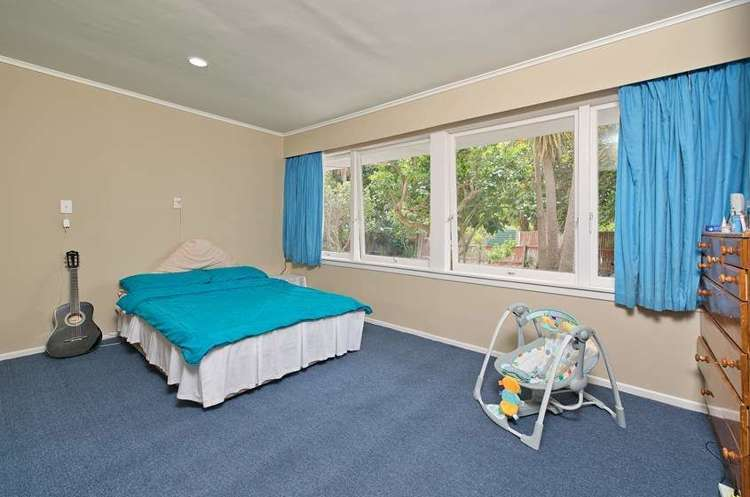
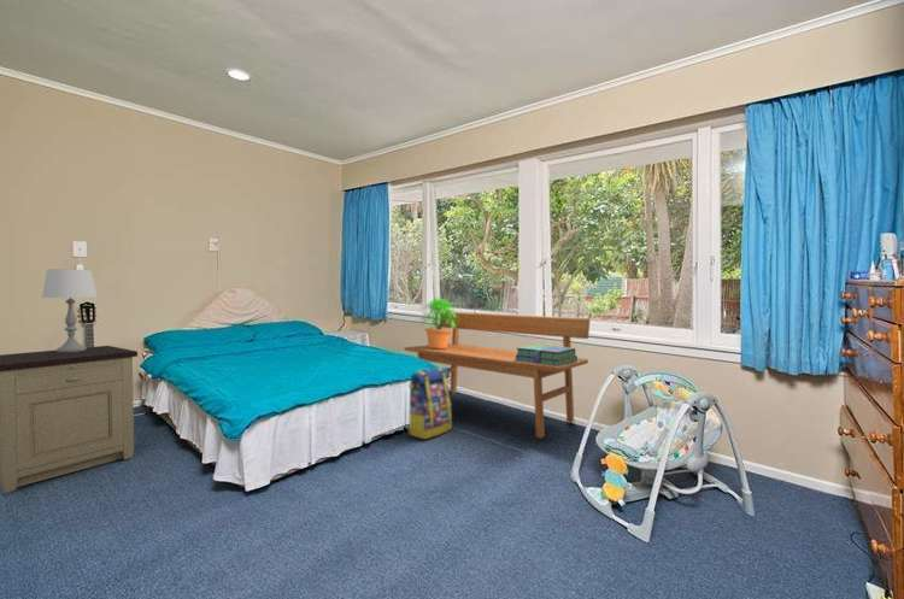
+ potted plant (438, 322)
+ stack of books (545, 353)
+ table lamp (70, 310)
+ backpack (429, 400)
+ bench (488, 364)
+ nightstand (60, 409)
